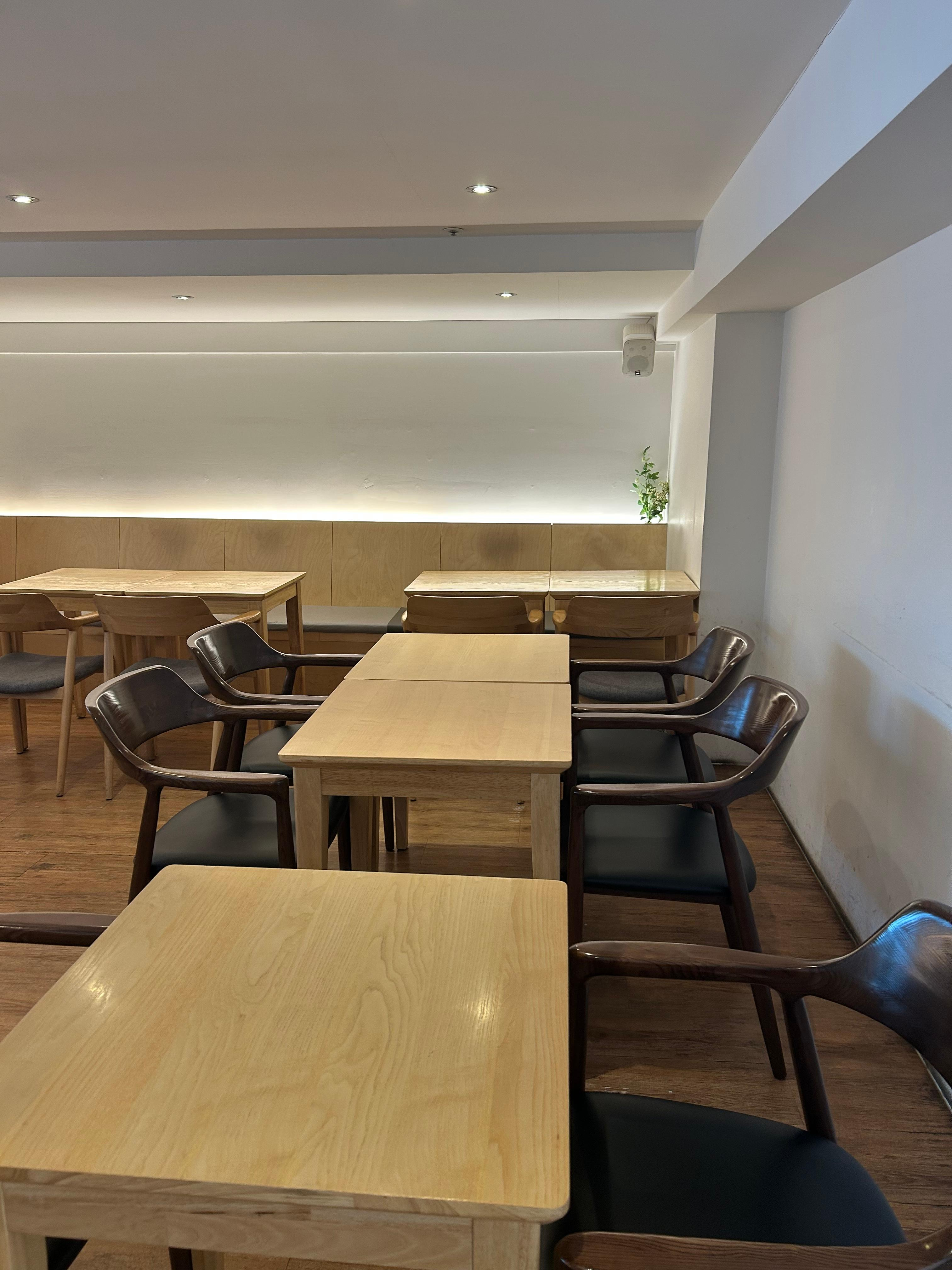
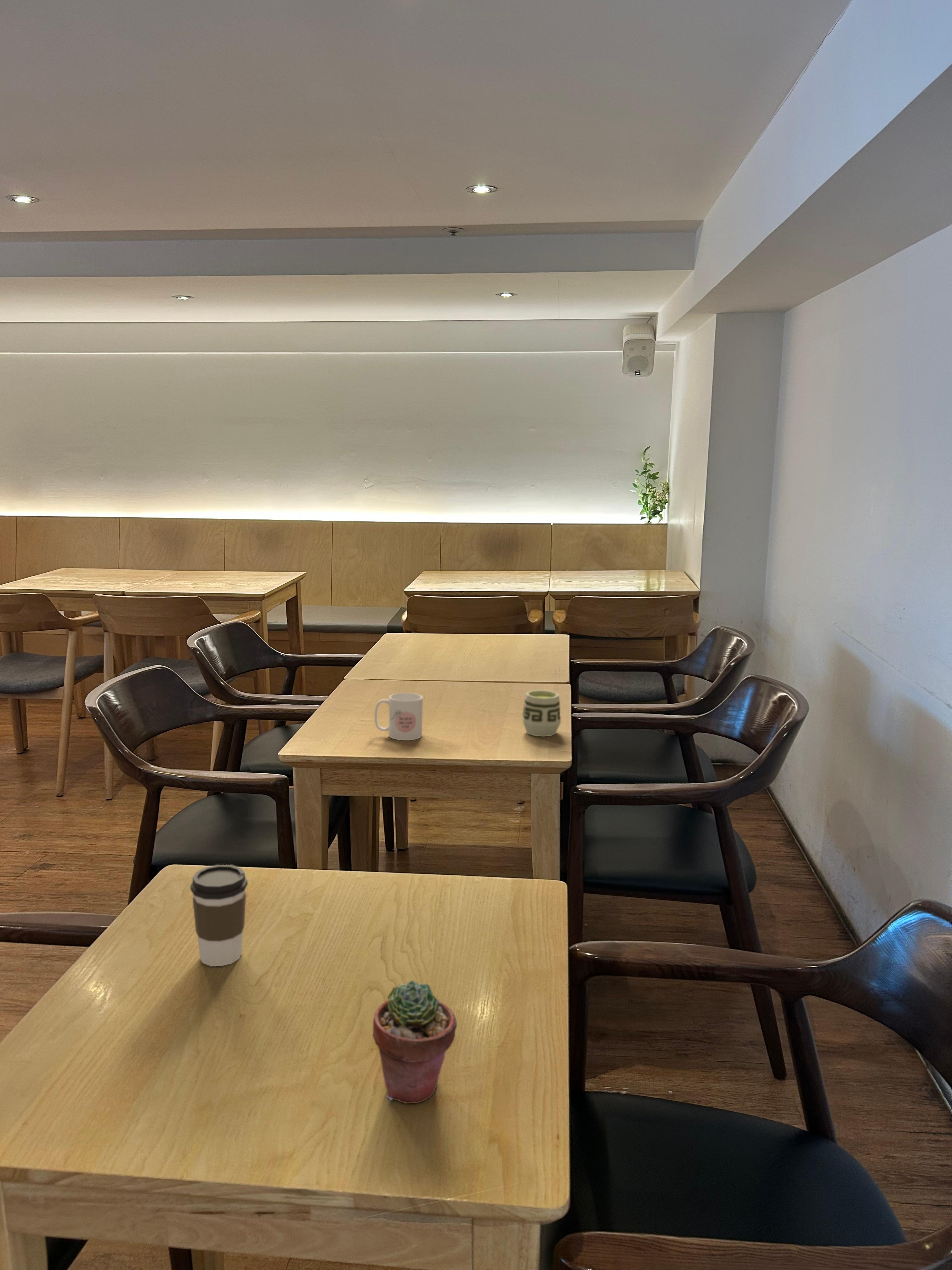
+ potted succulent (413, 1037)
+ coffee cup (220, 916)
+ mug (398, 716)
+ cup (541, 713)
